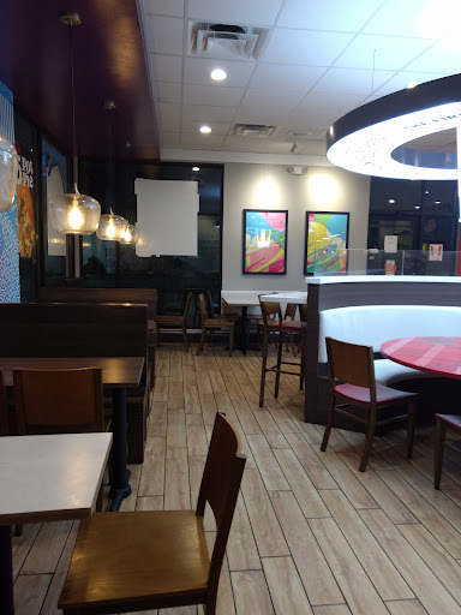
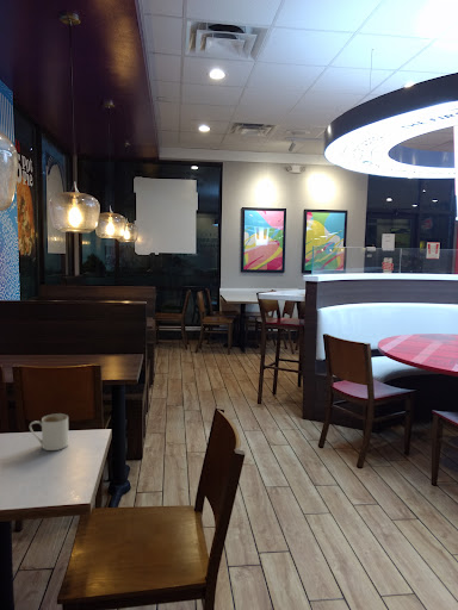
+ mug (49, 431)
